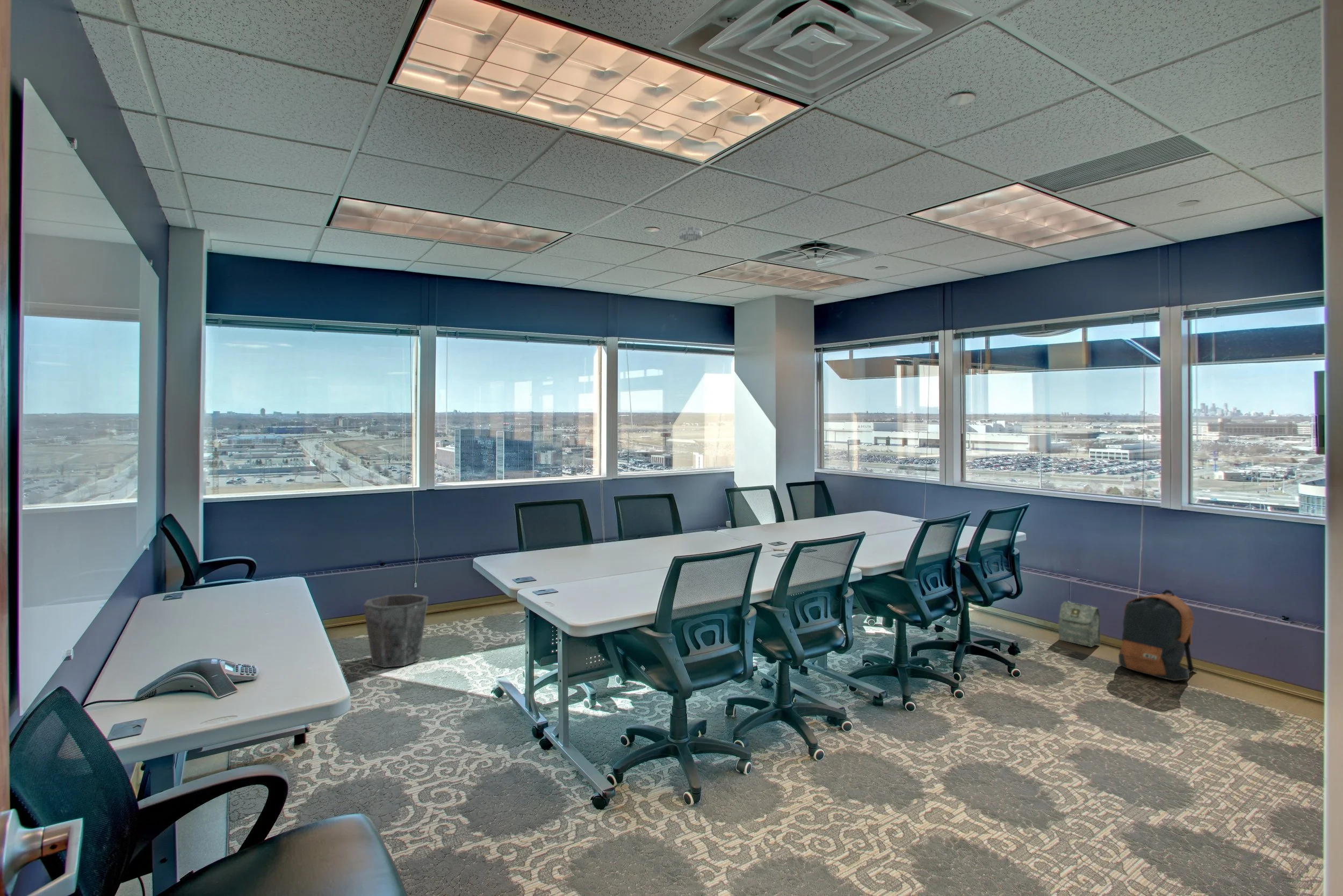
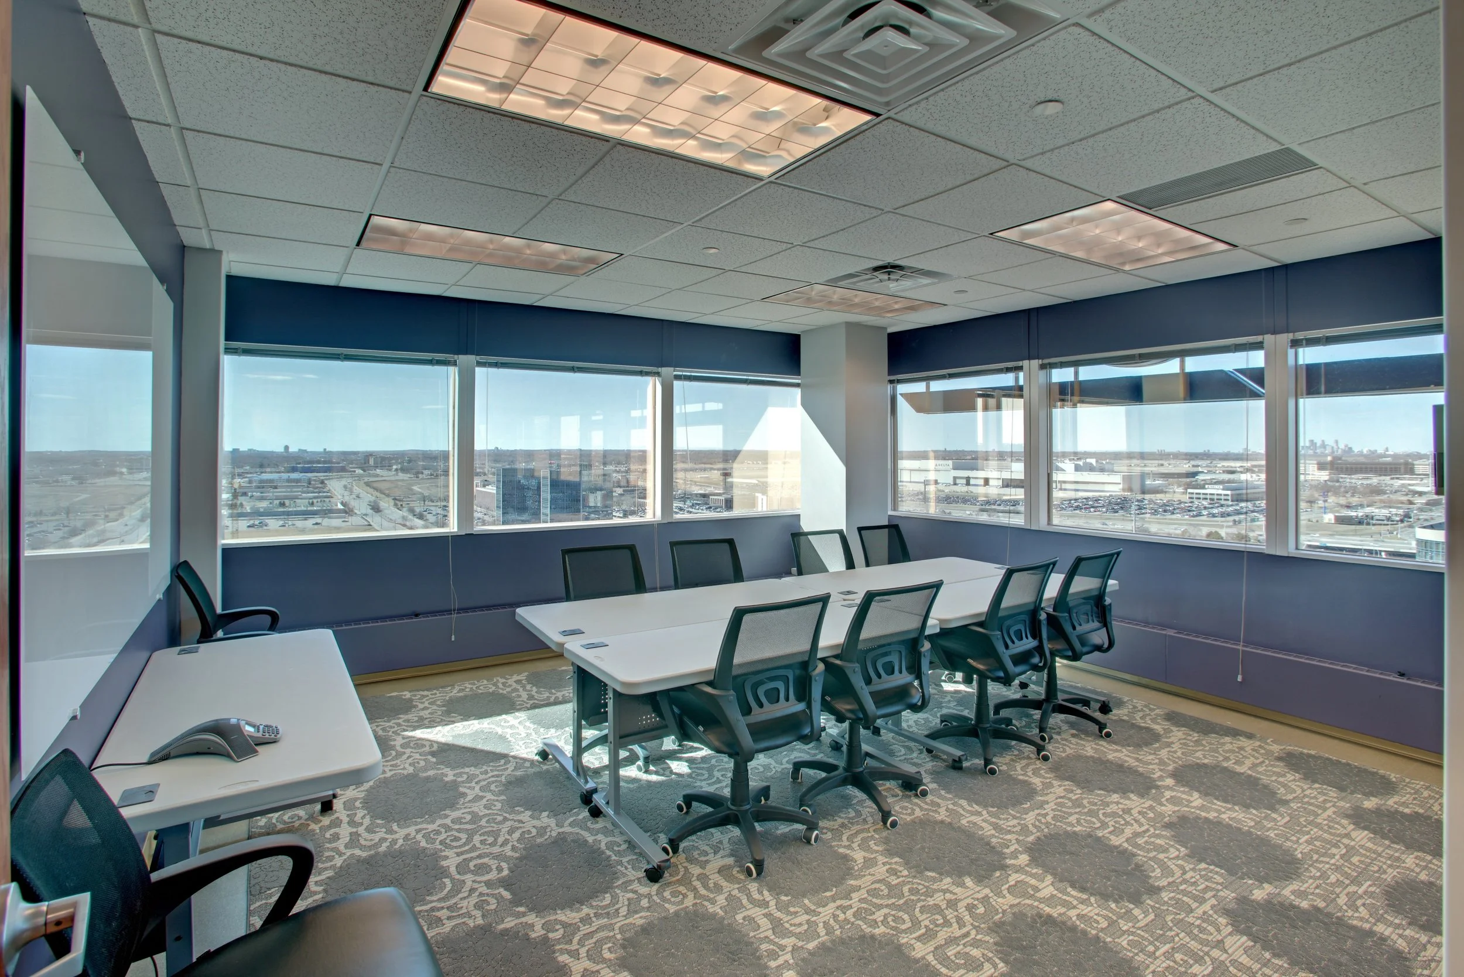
- smoke detector (690, 233)
- waste bin (396, 630)
- backpack (1159, 631)
- bag (1079, 623)
